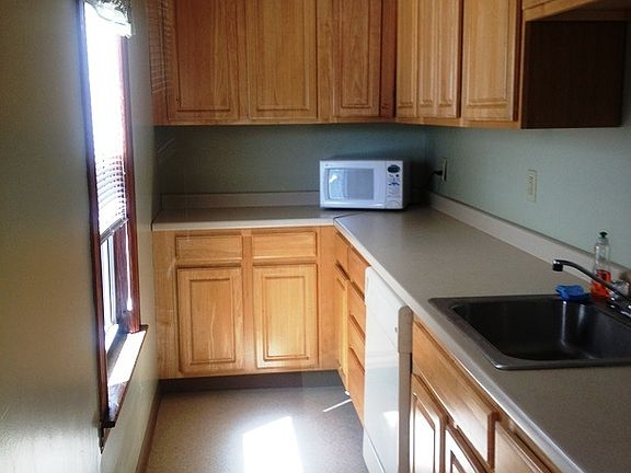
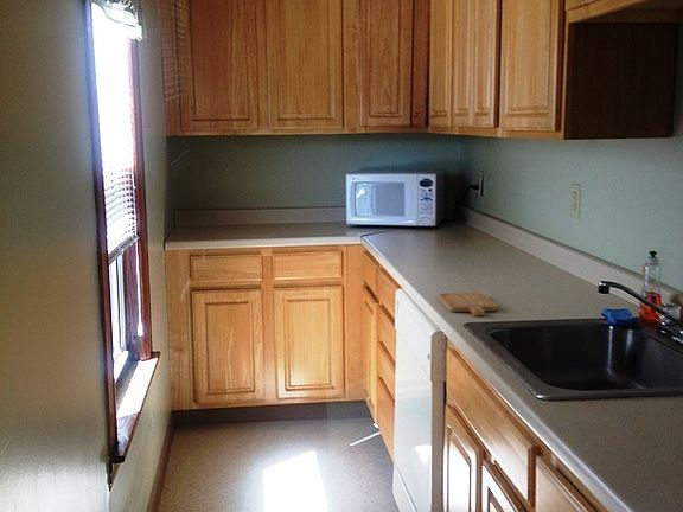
+ chopping board (468, 303)
